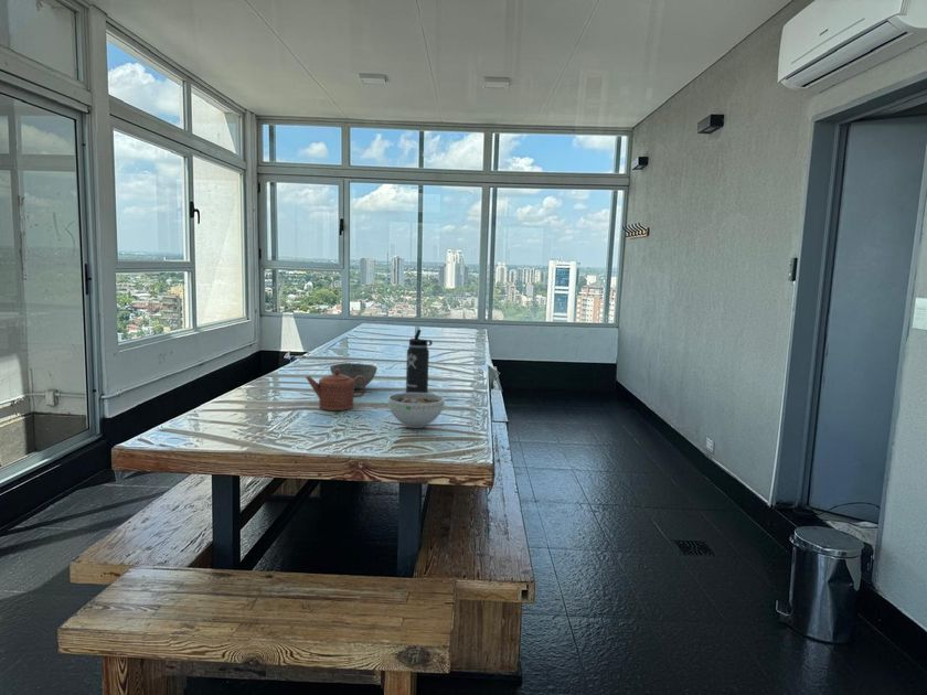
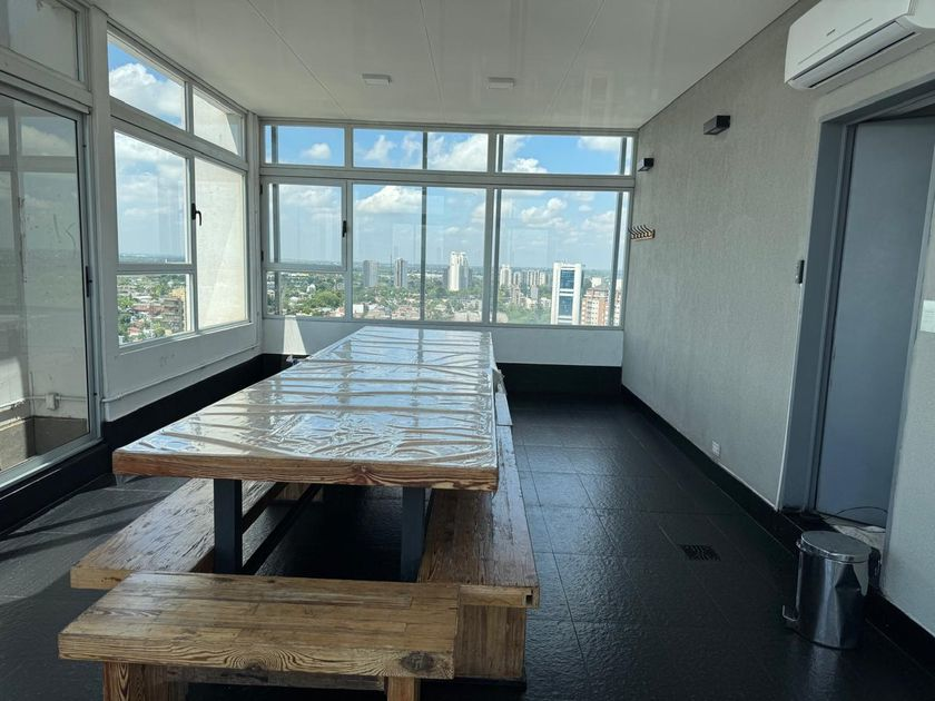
- bowl (353, 376)
- teapot (335, 387)
- bowl (415, 411)
- thermos bottle (419, 361)
